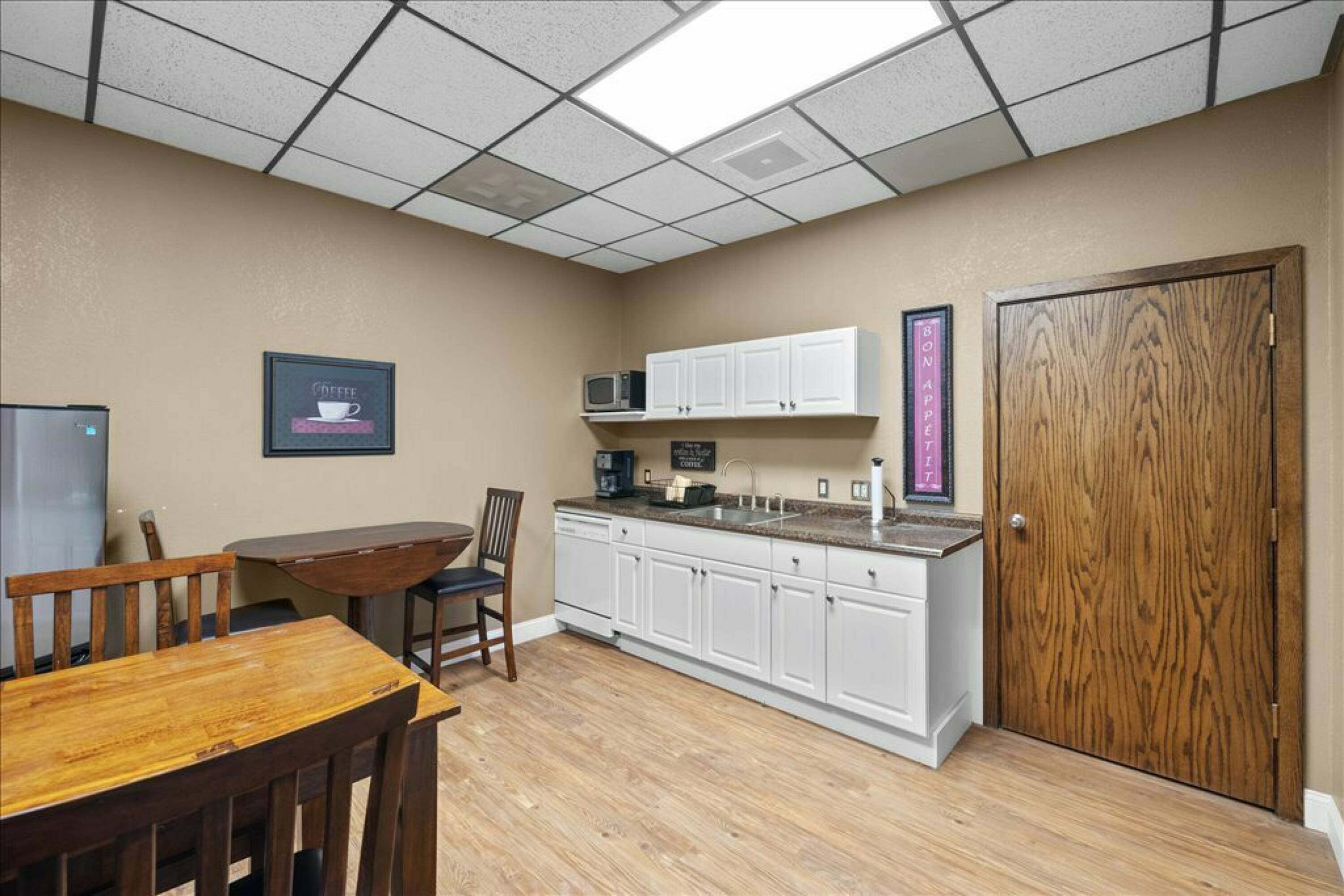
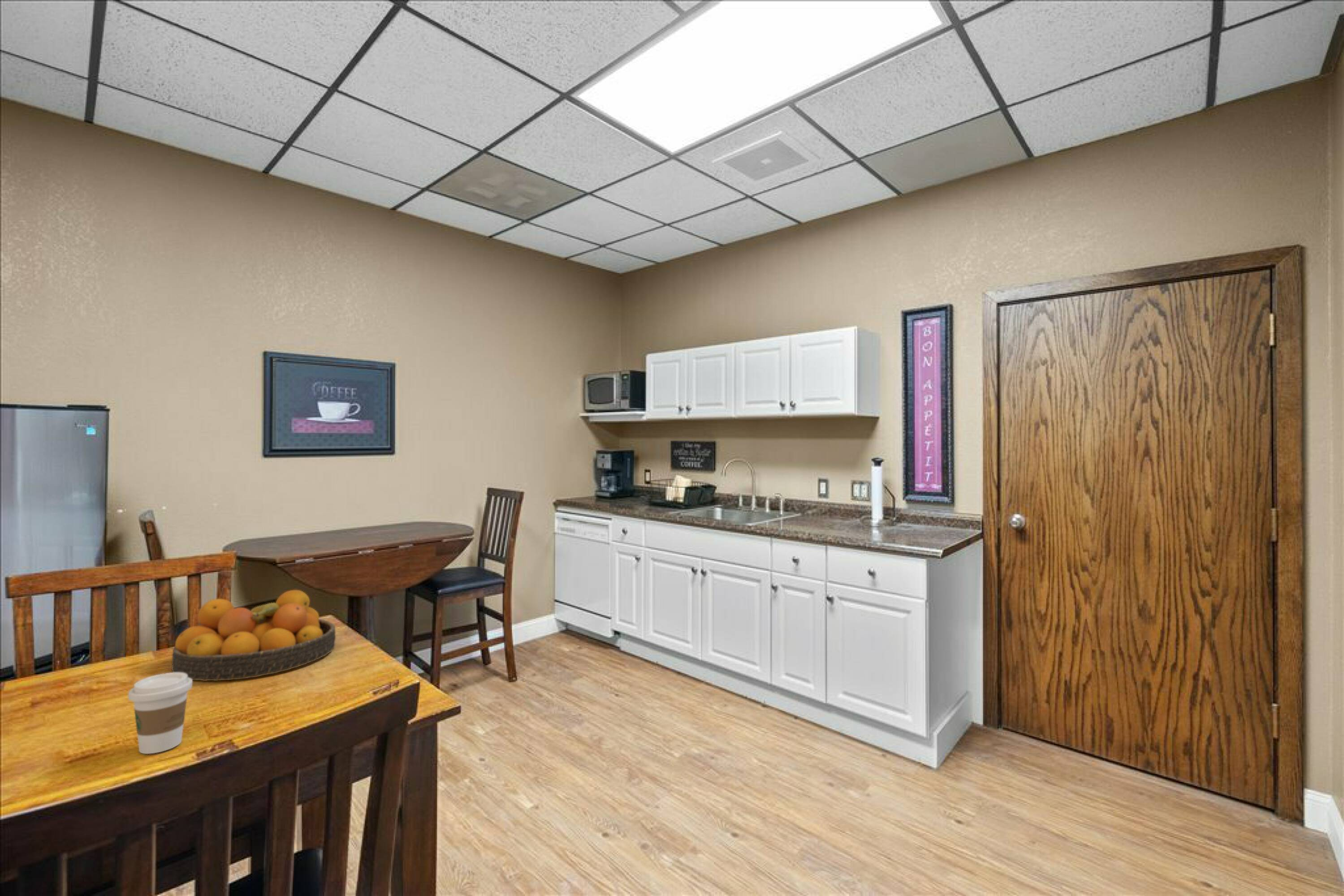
+ coffee cup (161, 712)
+ fruit bowl (259, 626)
